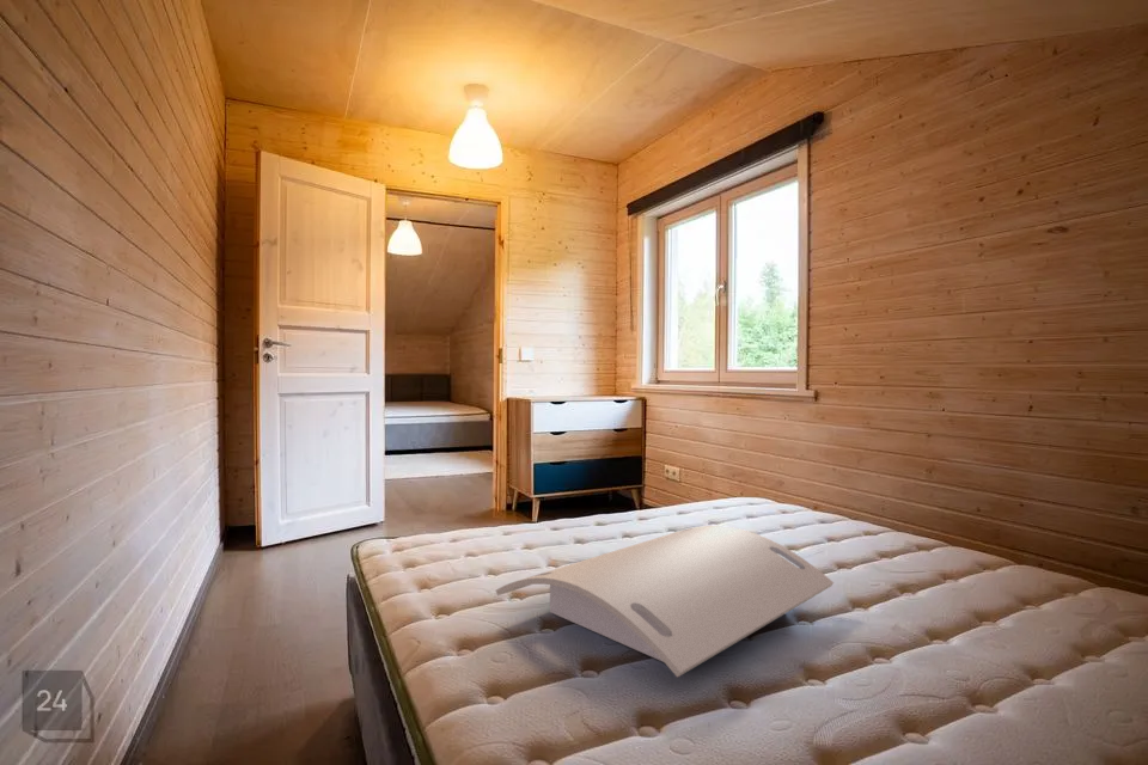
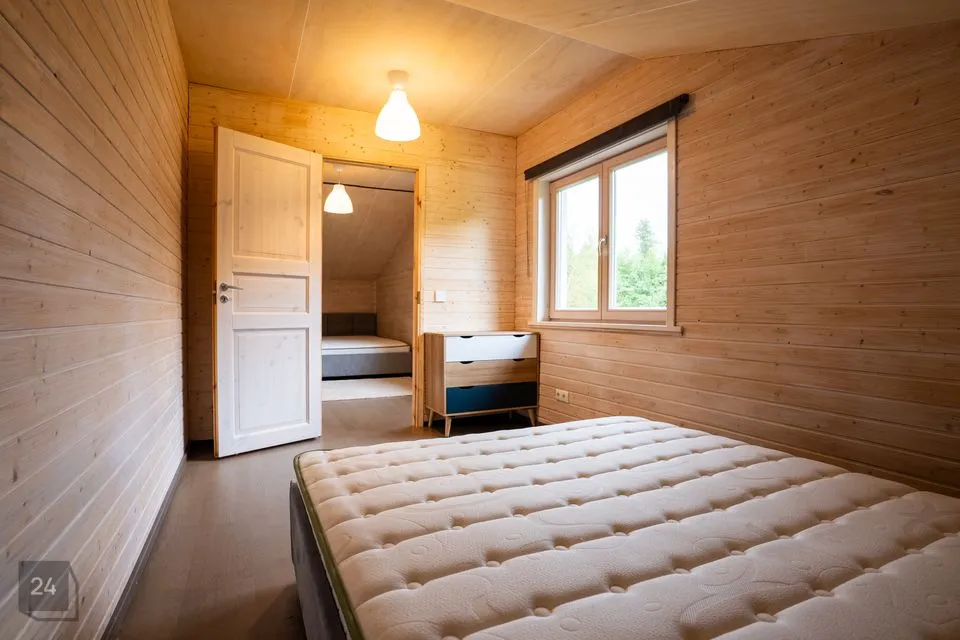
- serving tray (667, 582)
